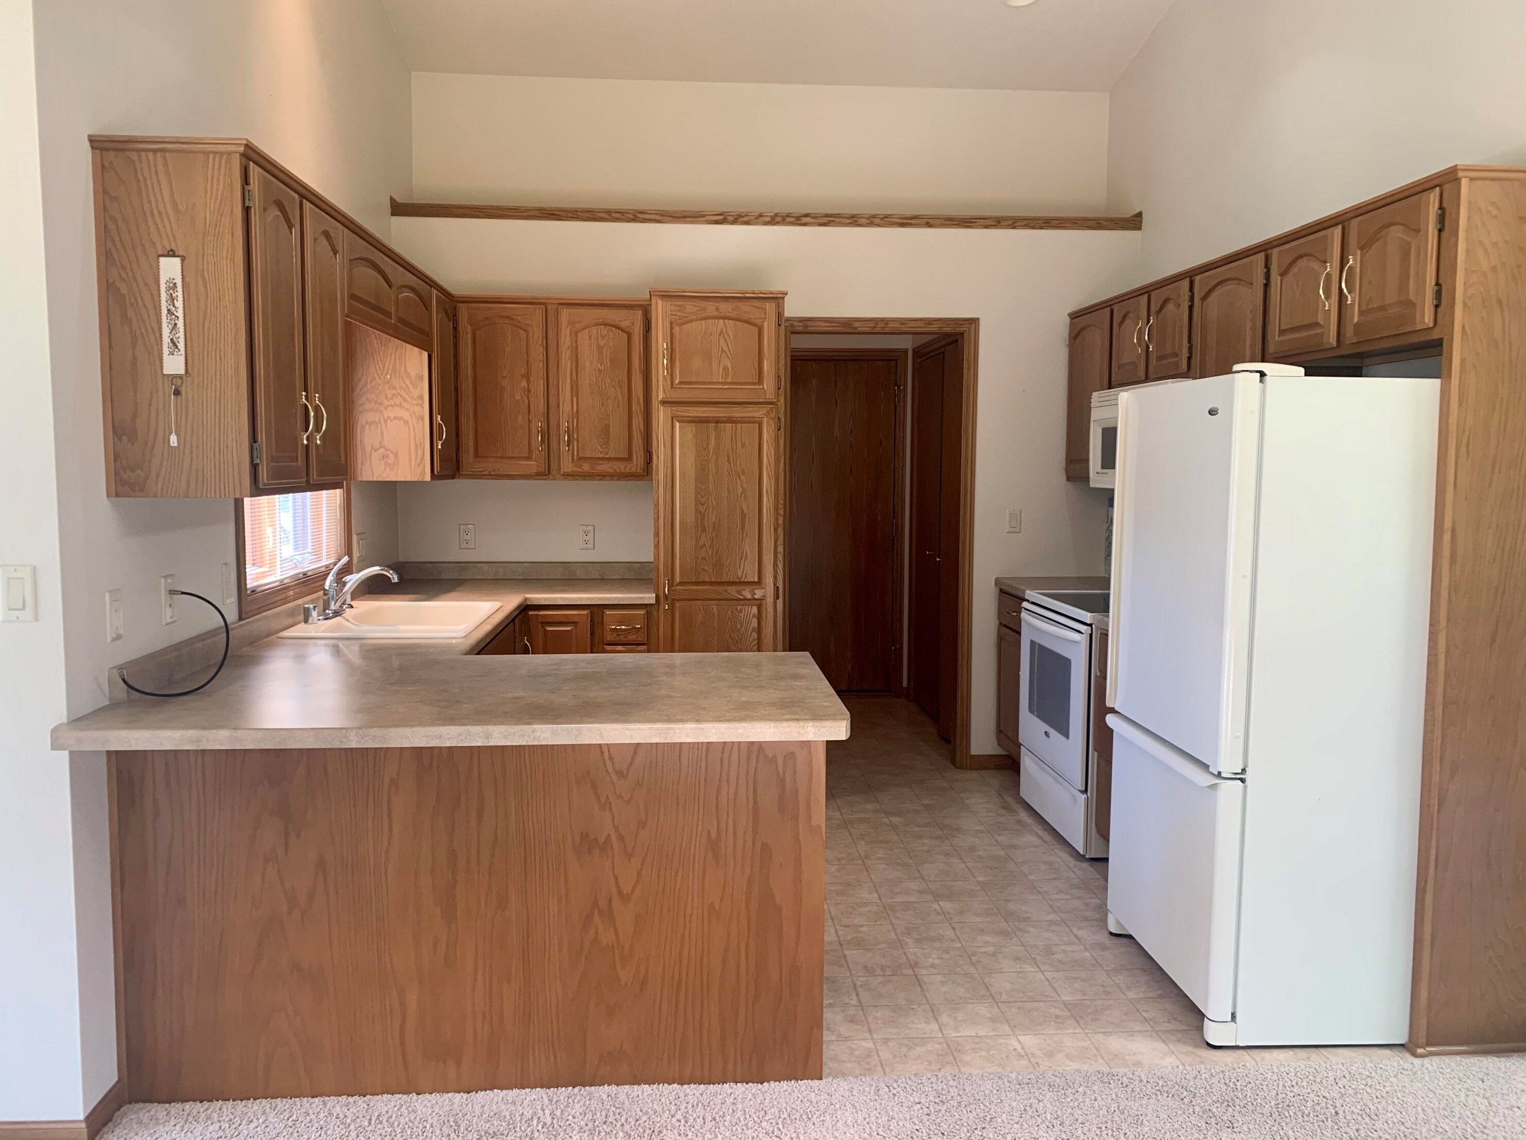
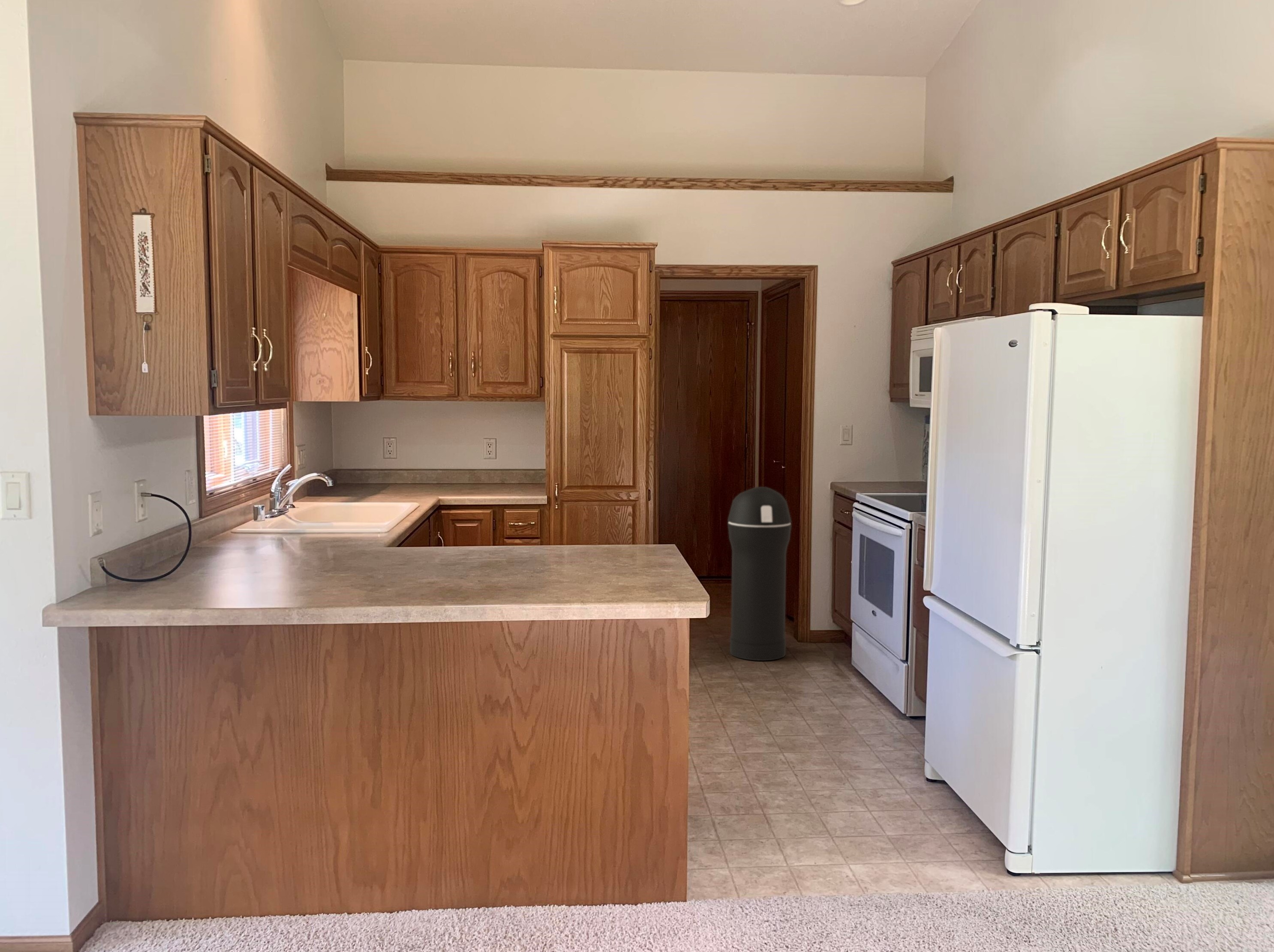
+ trash can (759, 570)
